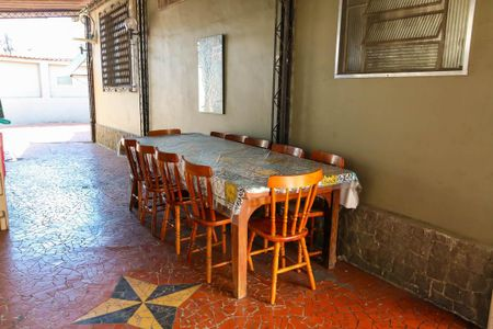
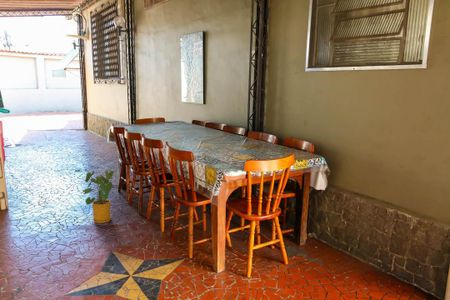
+ house plant (99, 197)
